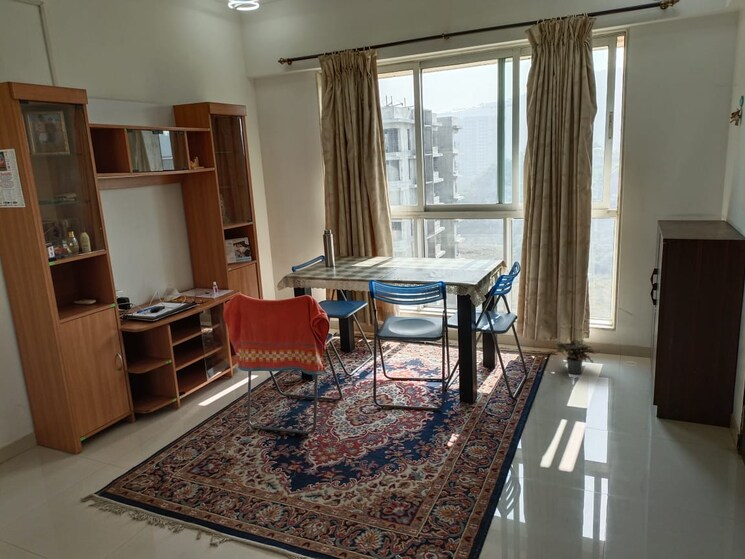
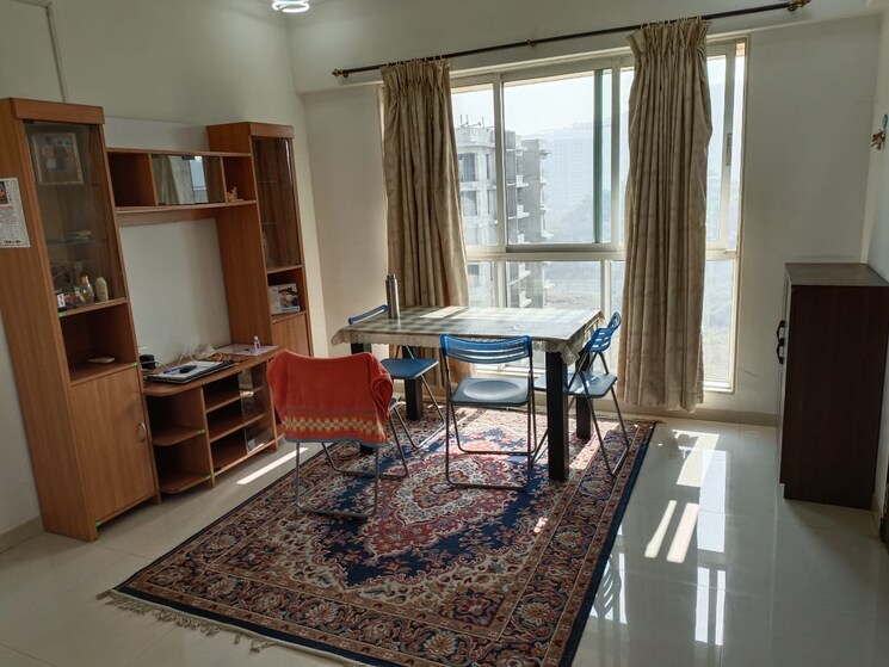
- potted plant (574, 356)
